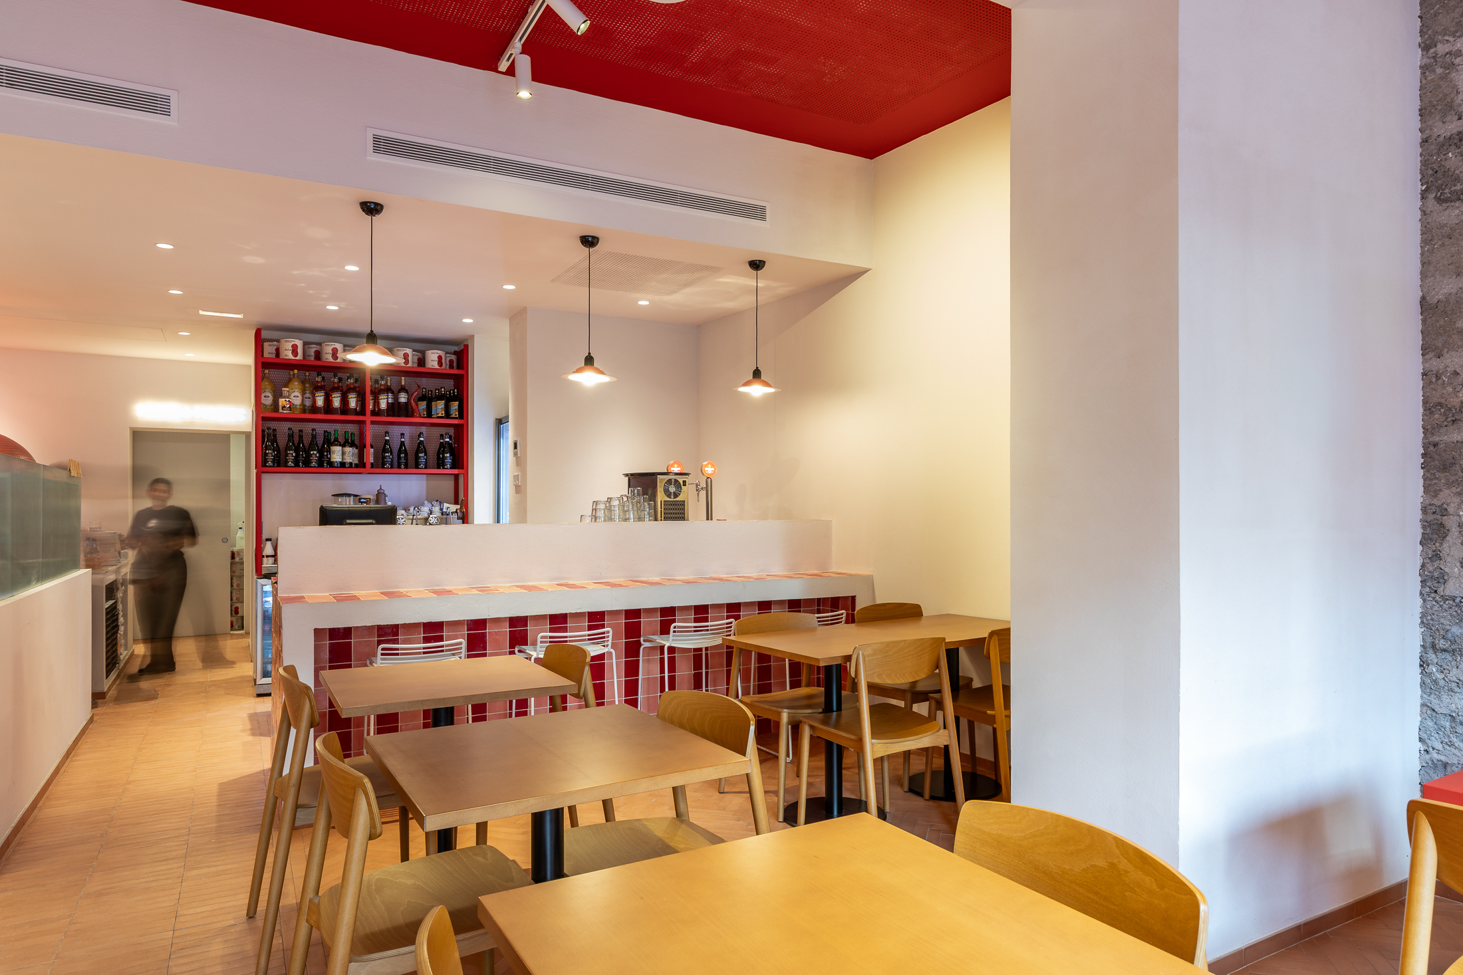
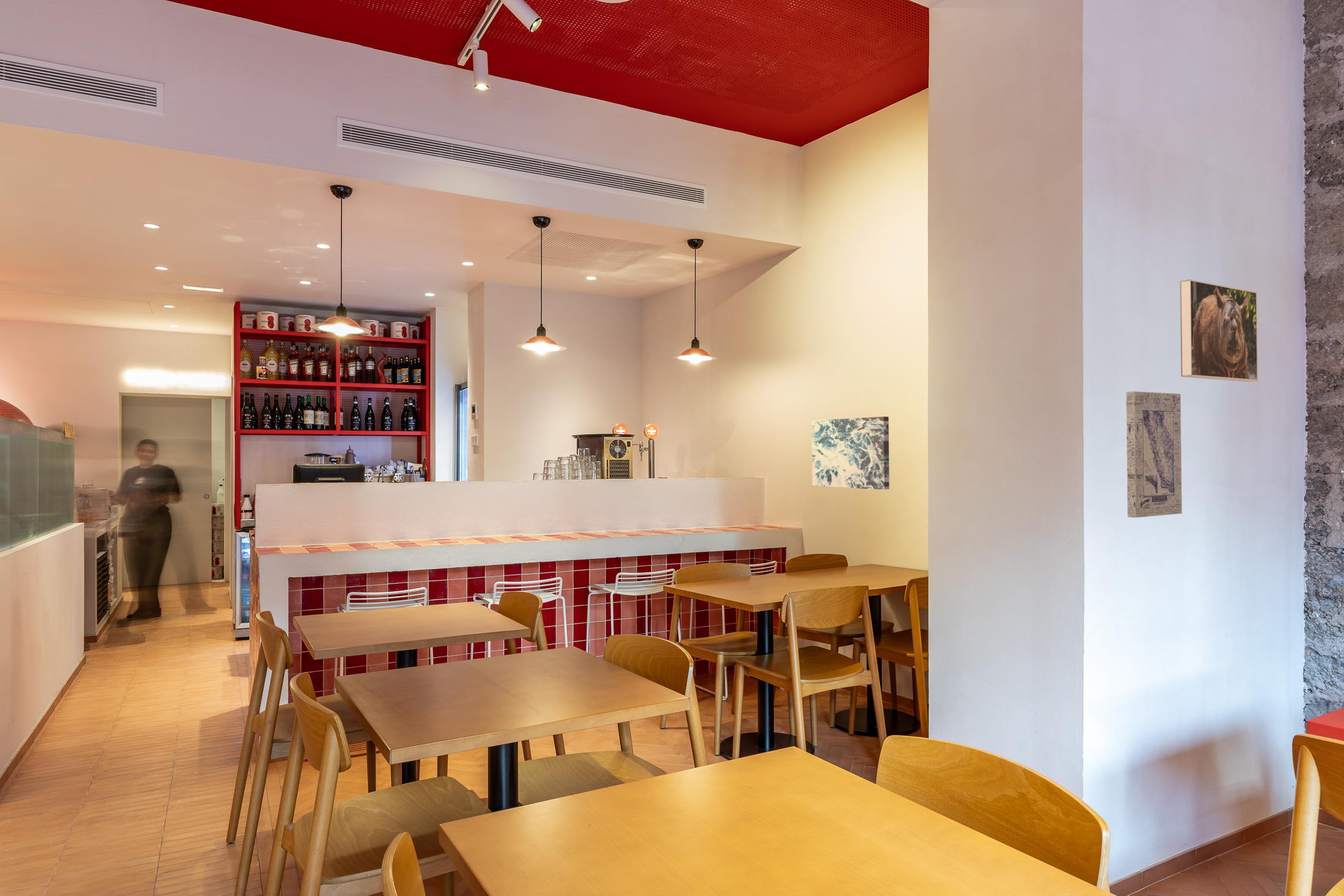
+ wall art (849, 453)
+ wall art (1155, 454)
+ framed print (1220, 332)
